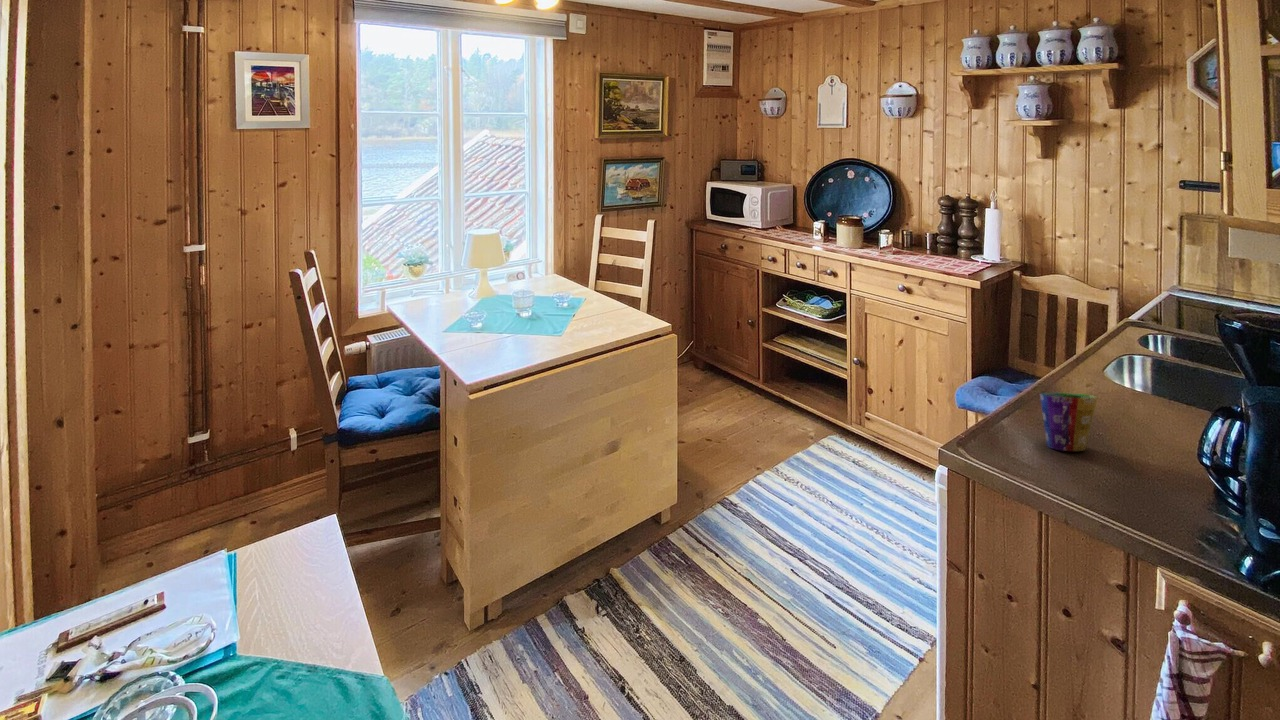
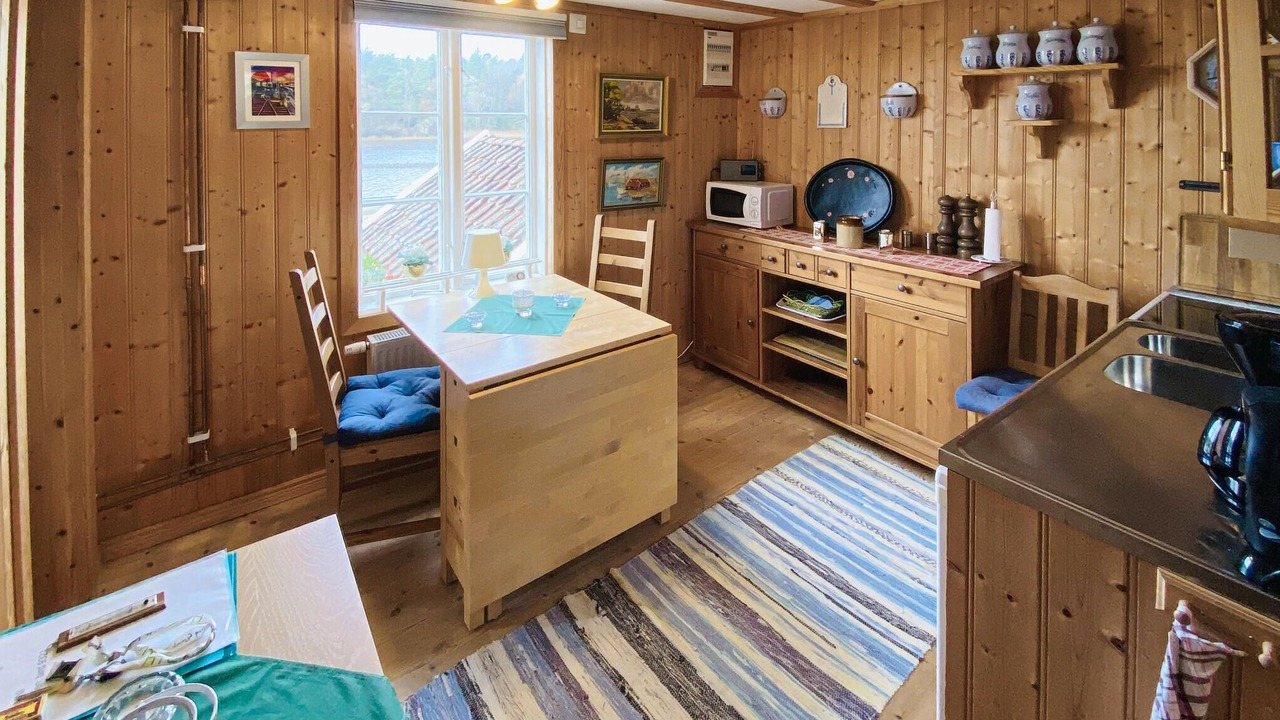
- cup (1066, 422)
